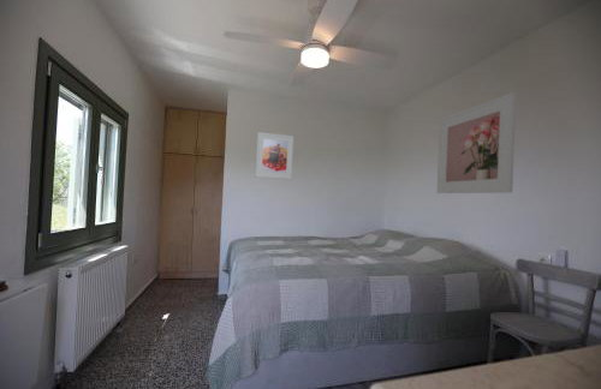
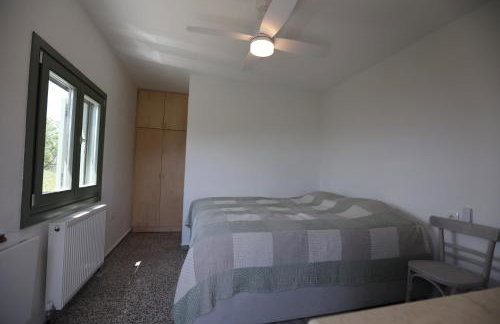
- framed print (274, 156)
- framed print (470, 150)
